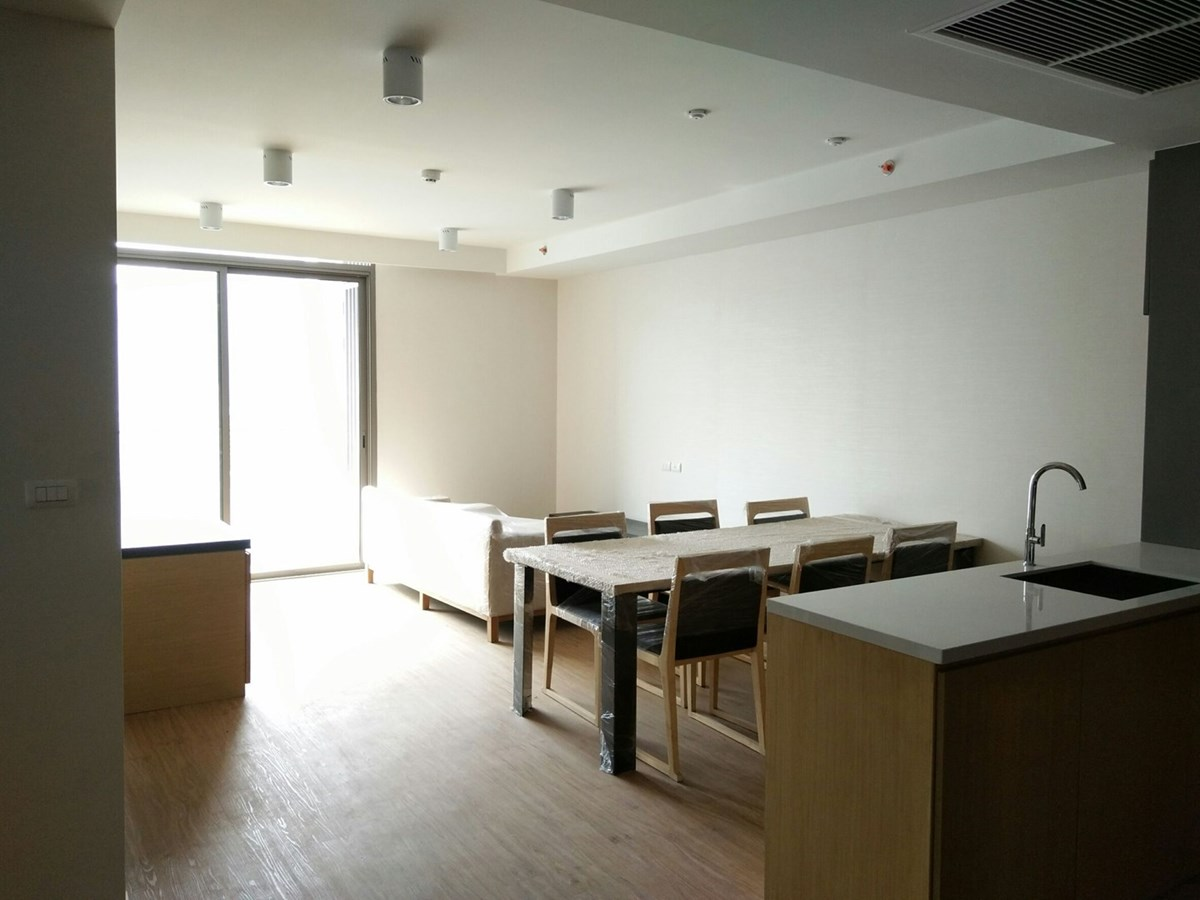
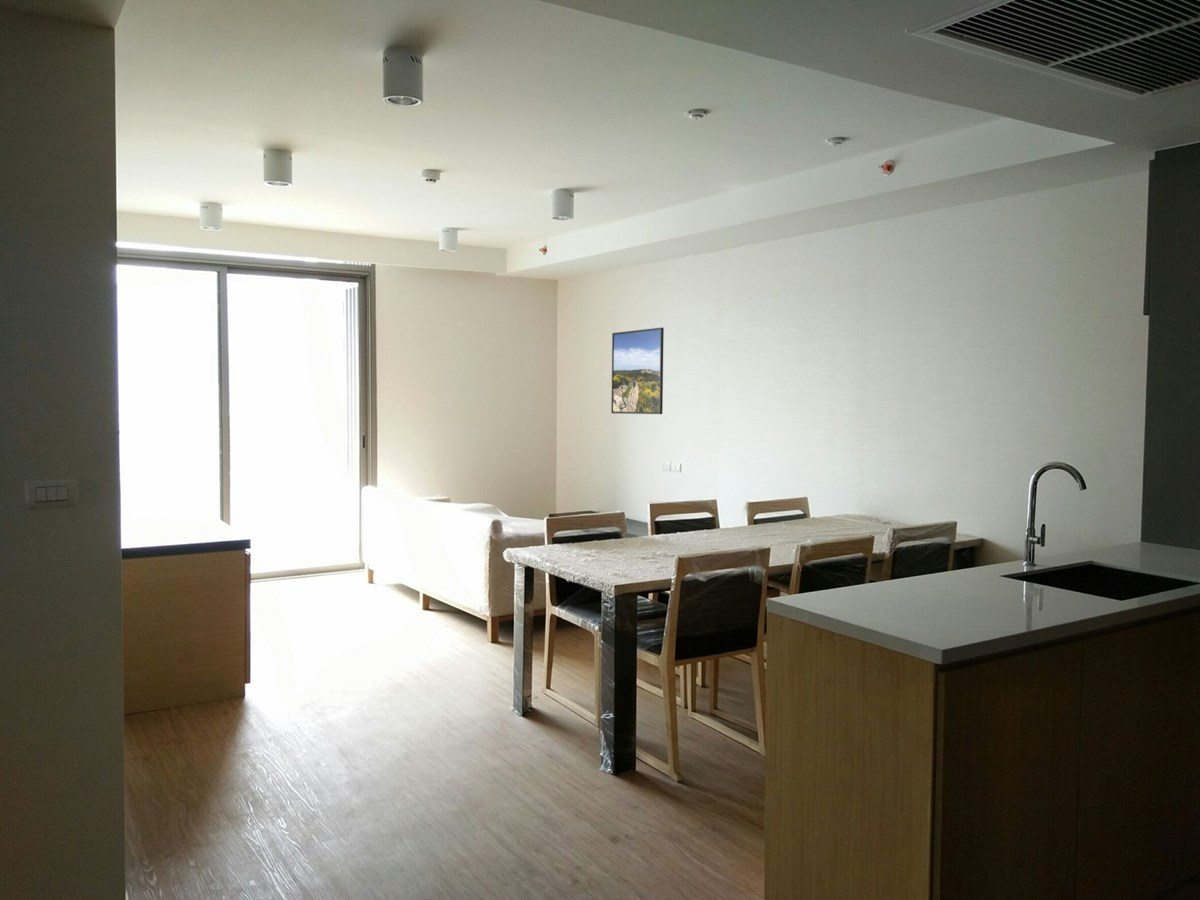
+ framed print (636, 372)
